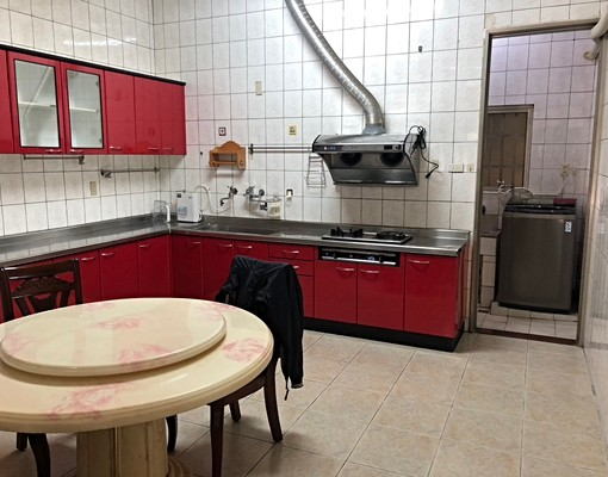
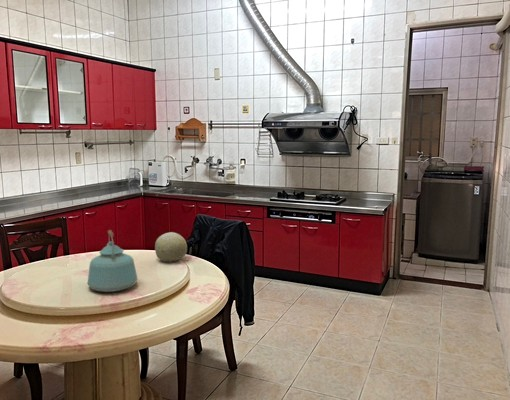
+ kettle (111, 257)
+ fruit (171, 246)
